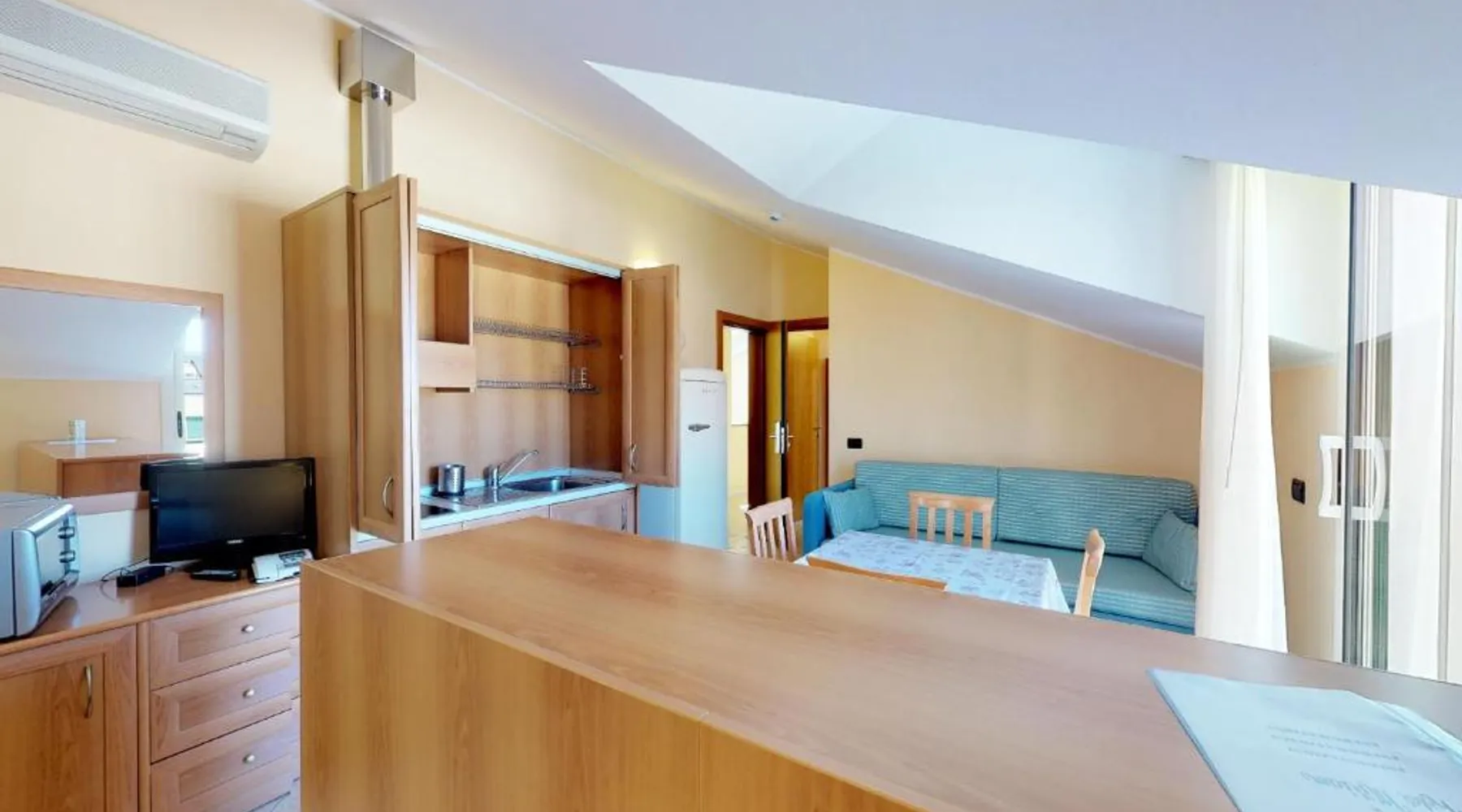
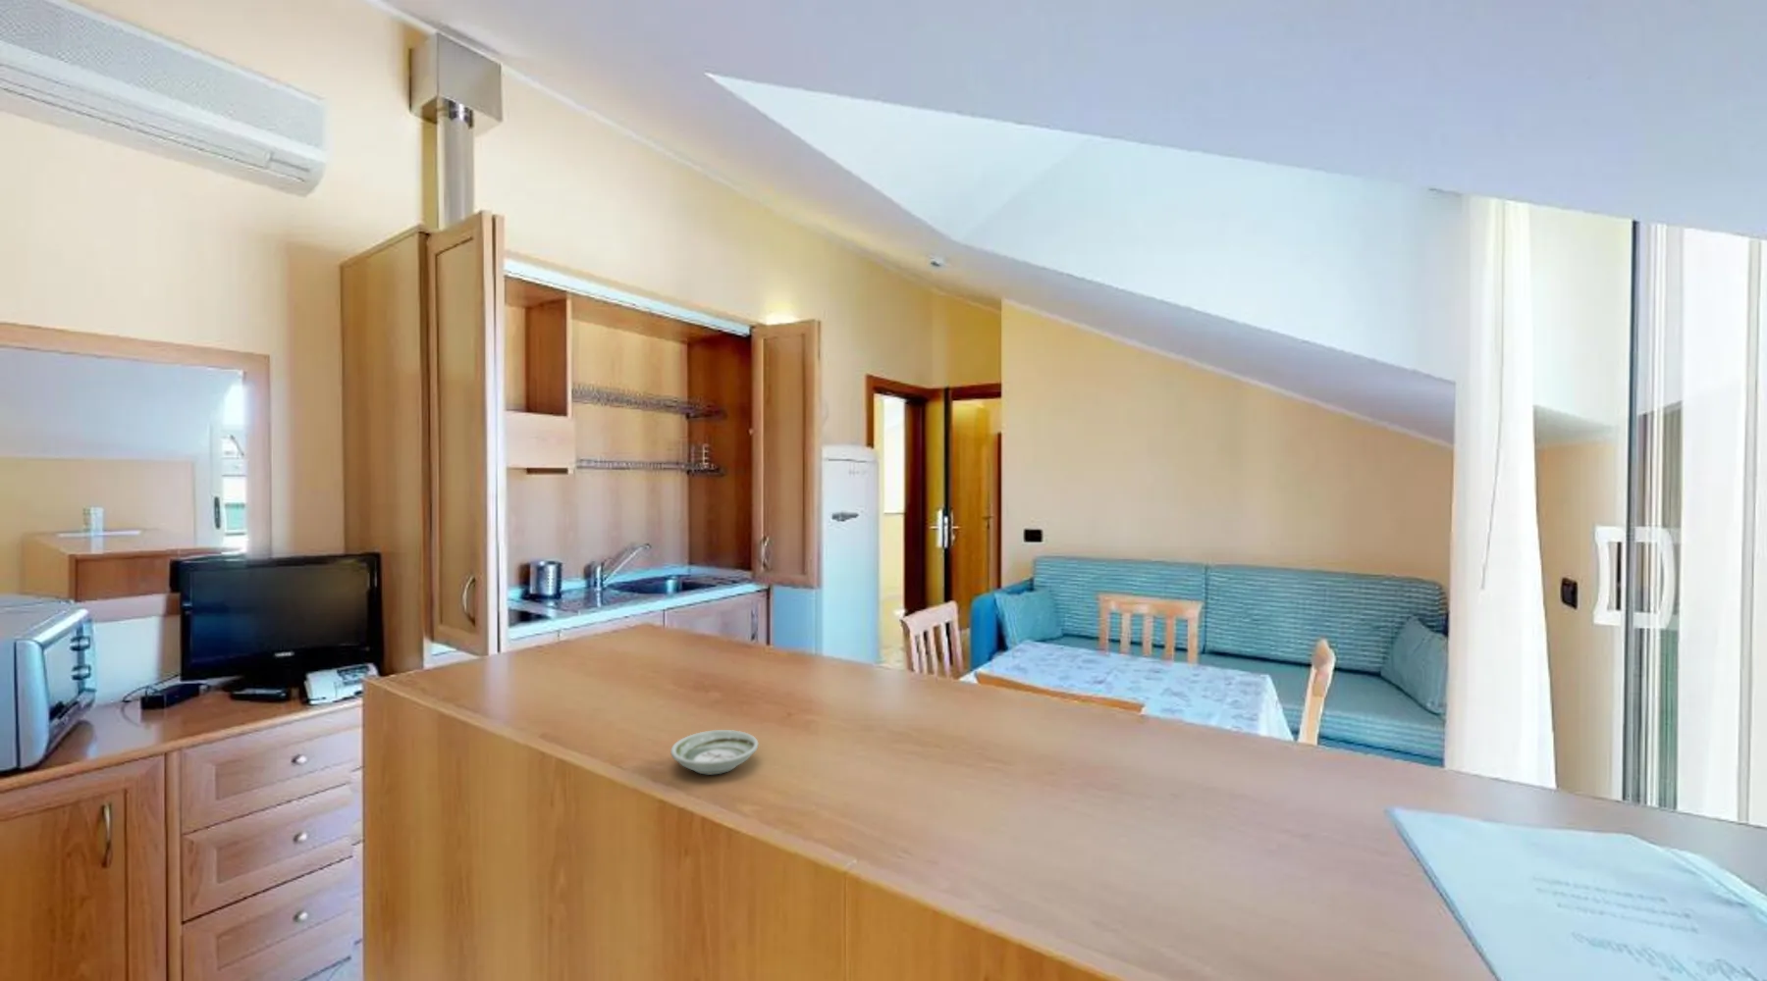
+ saucer (714, 754)
